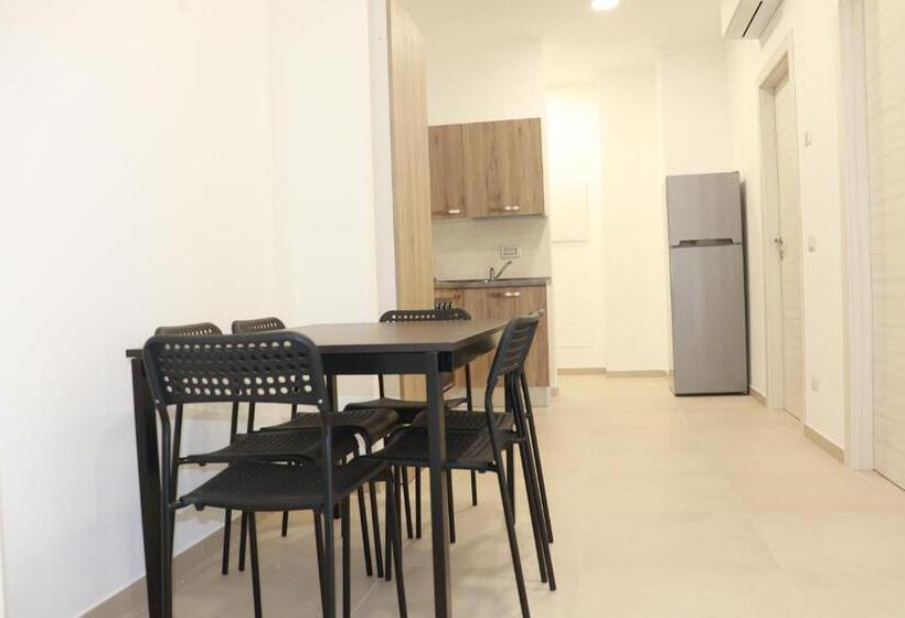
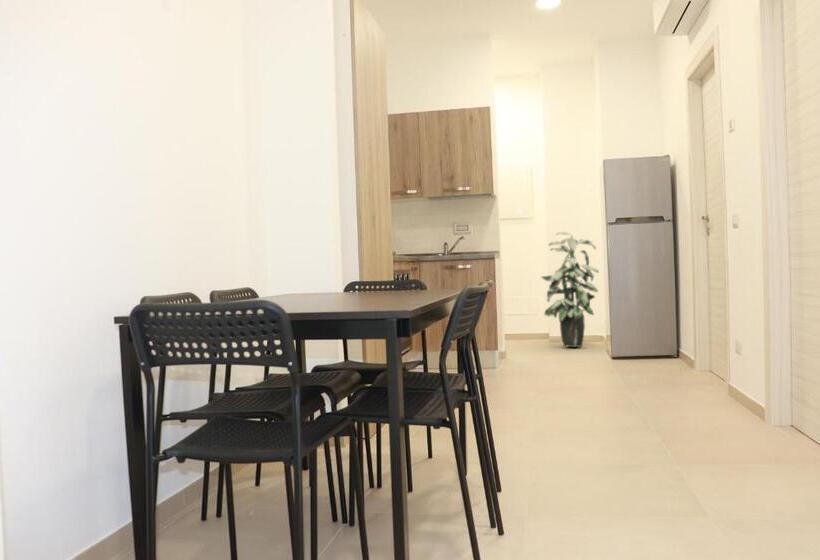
+ indoor plant (569, 289)
